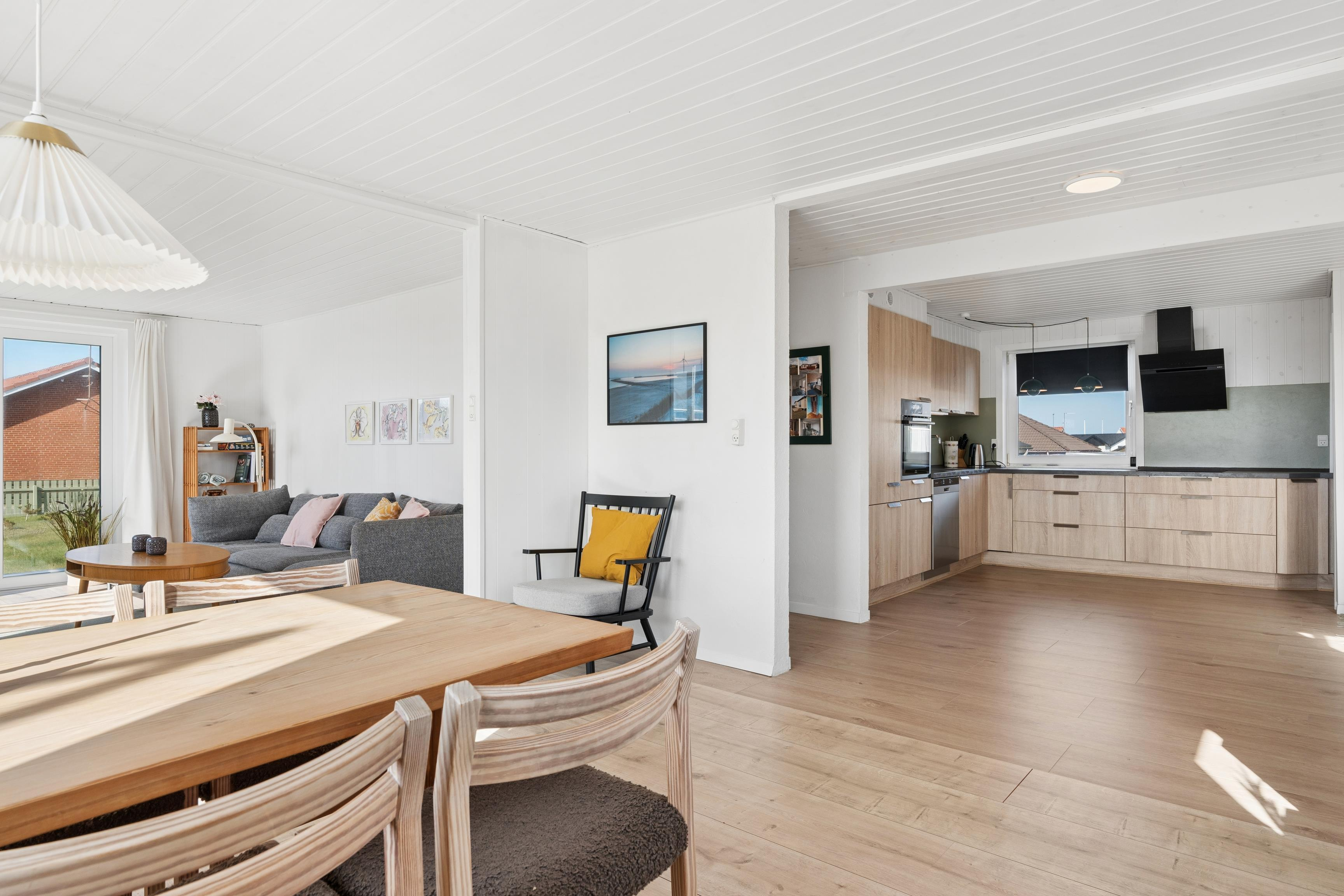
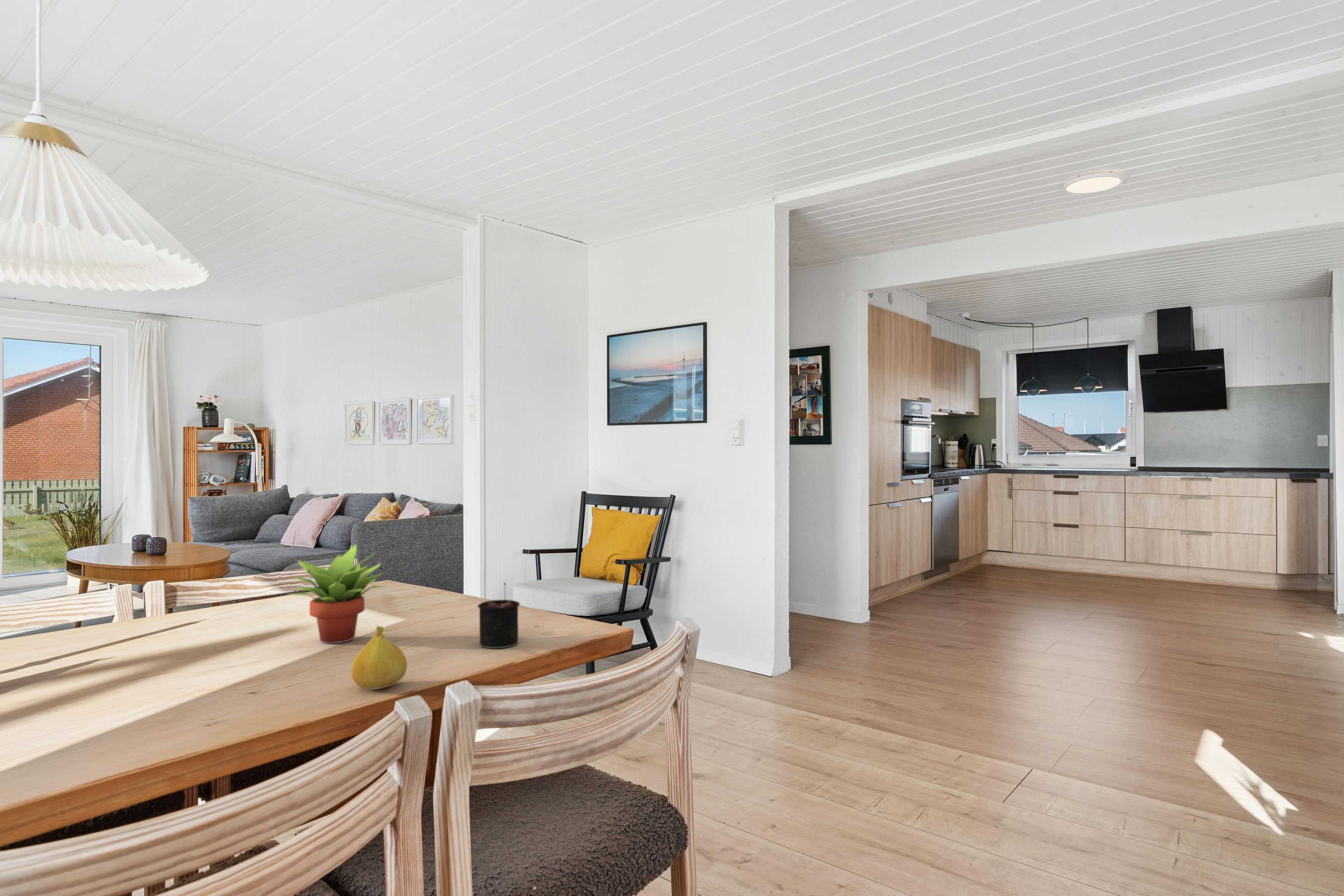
+ fruit (380, 656)
+ candle (499, 614)
+ succulent plant (340, 594)
